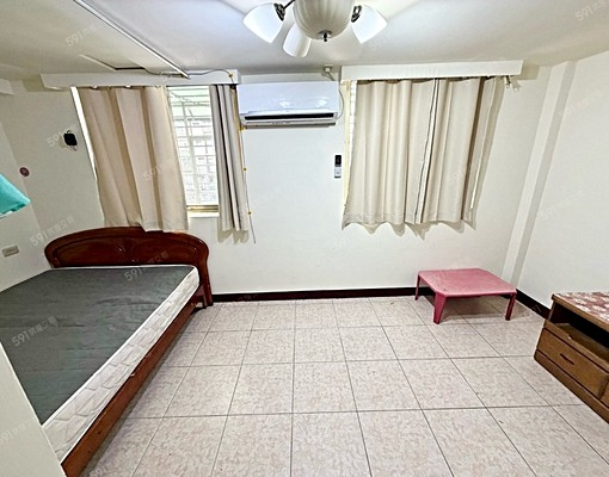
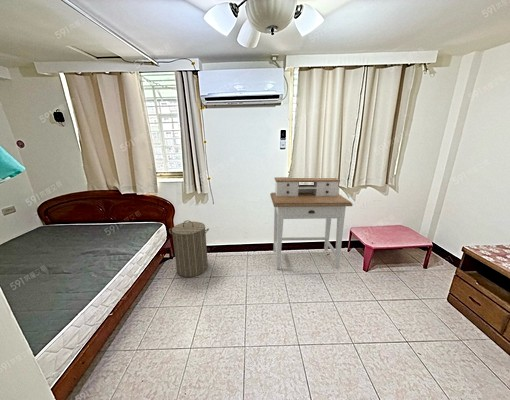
+ laundry hamper (190, 245)
+ desk (306, 218)
